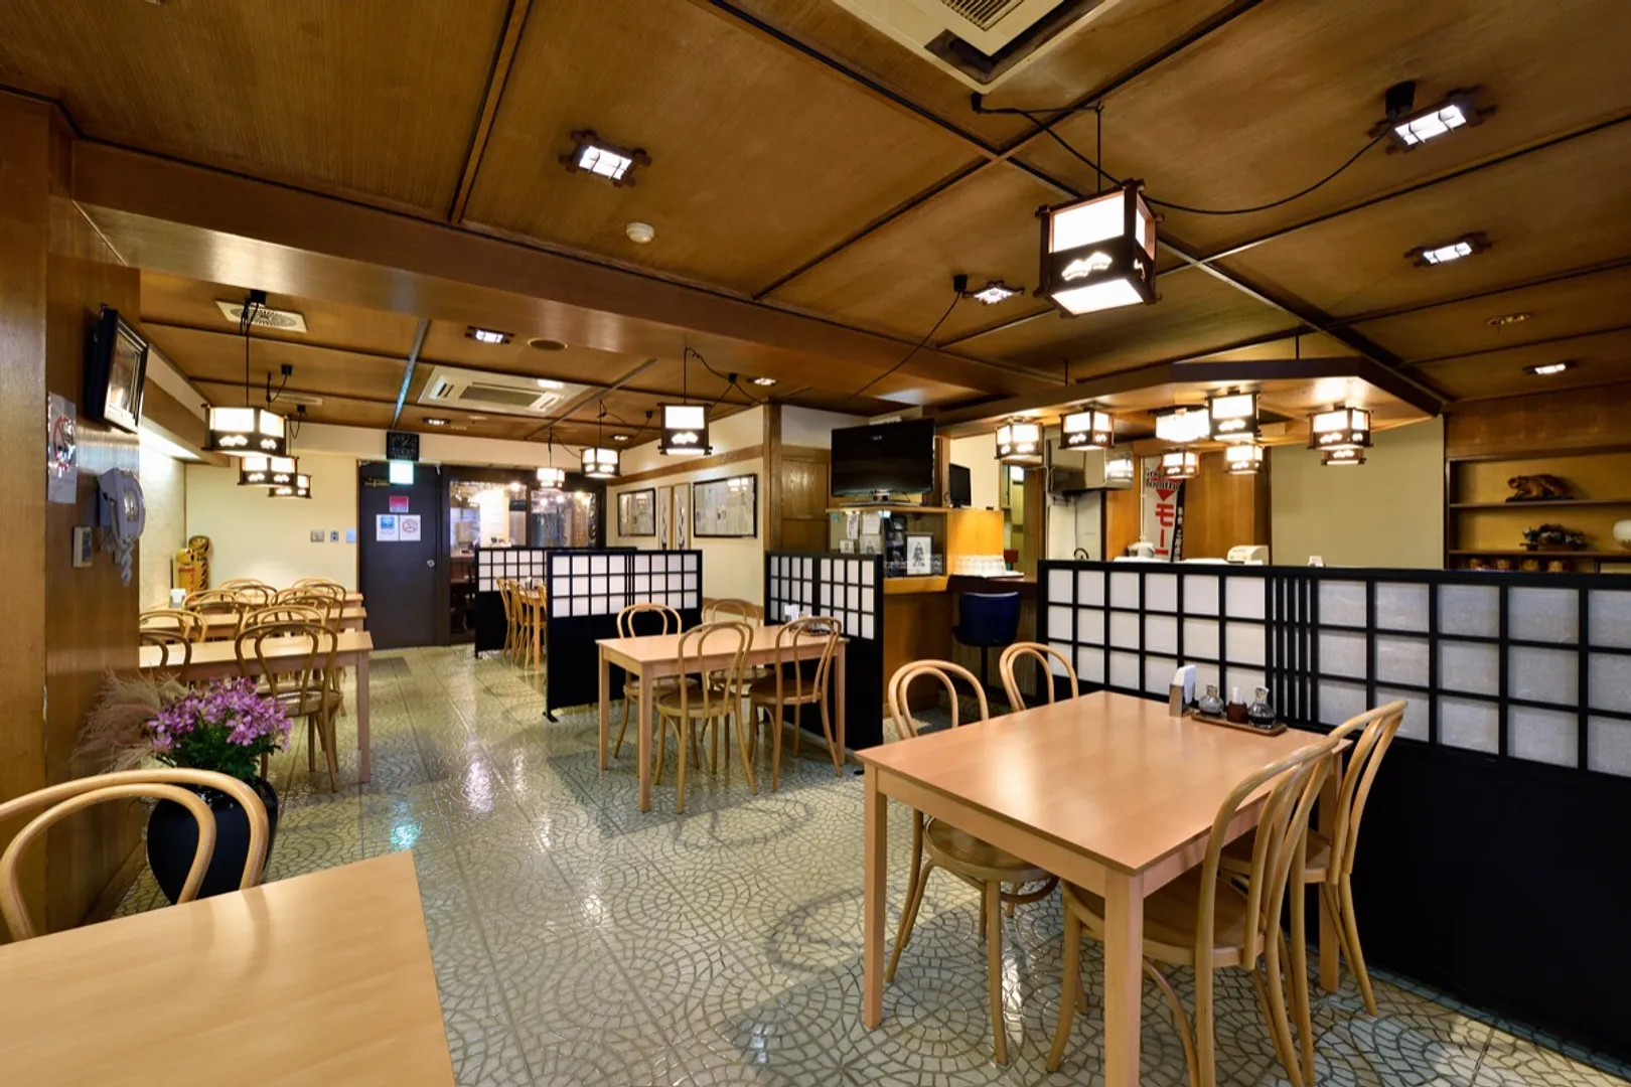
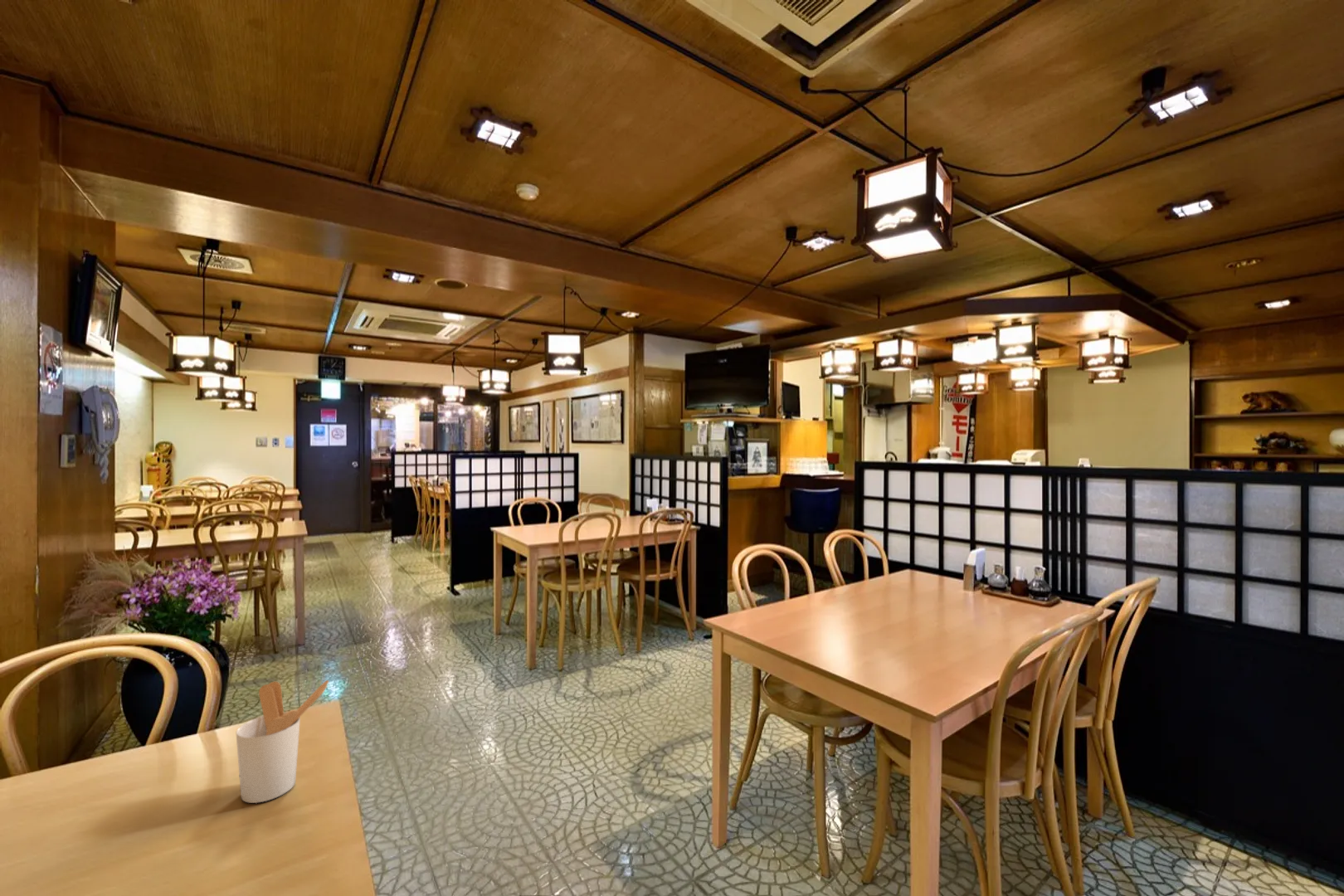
+ utensil holder (285, 736)
